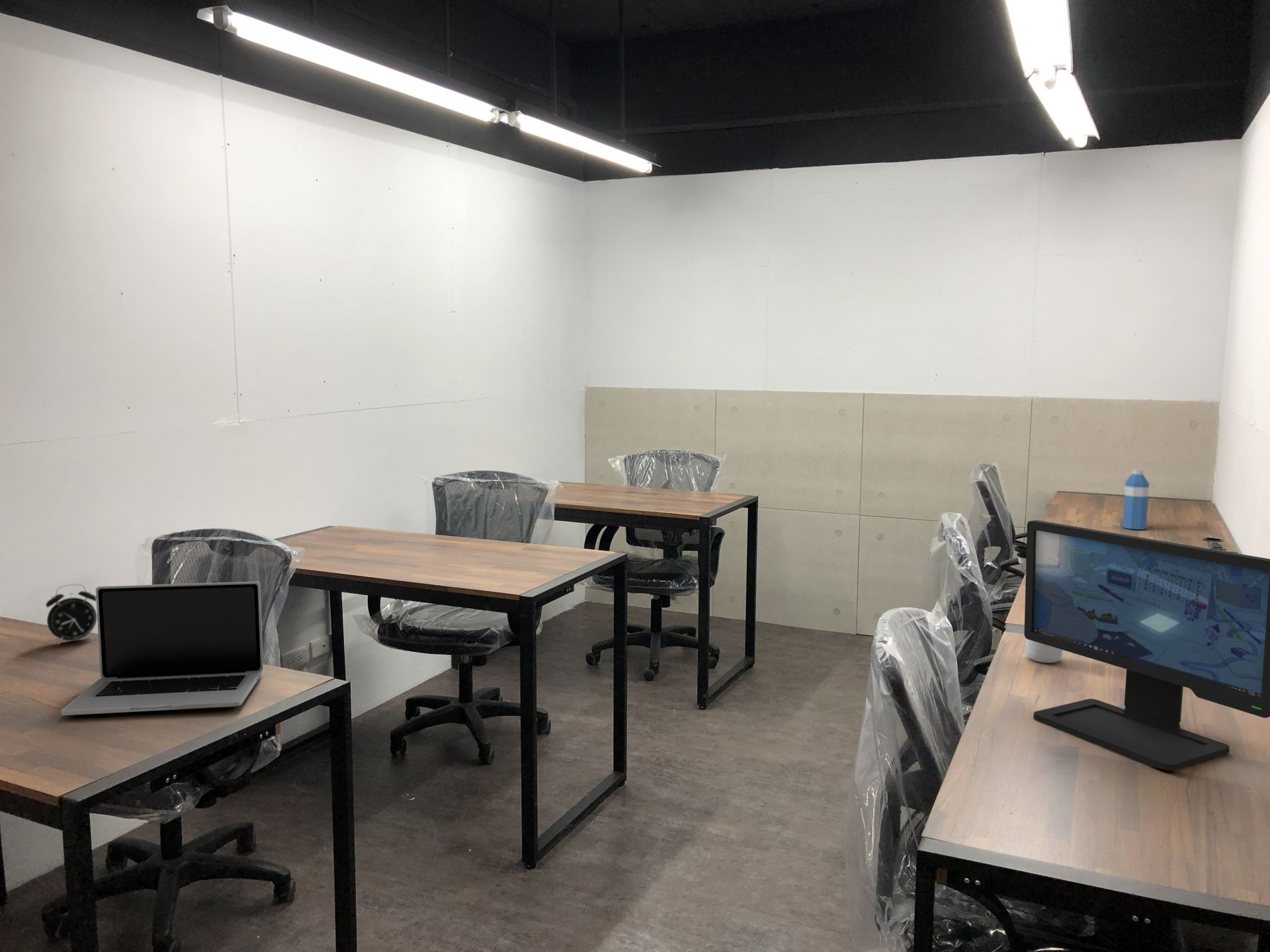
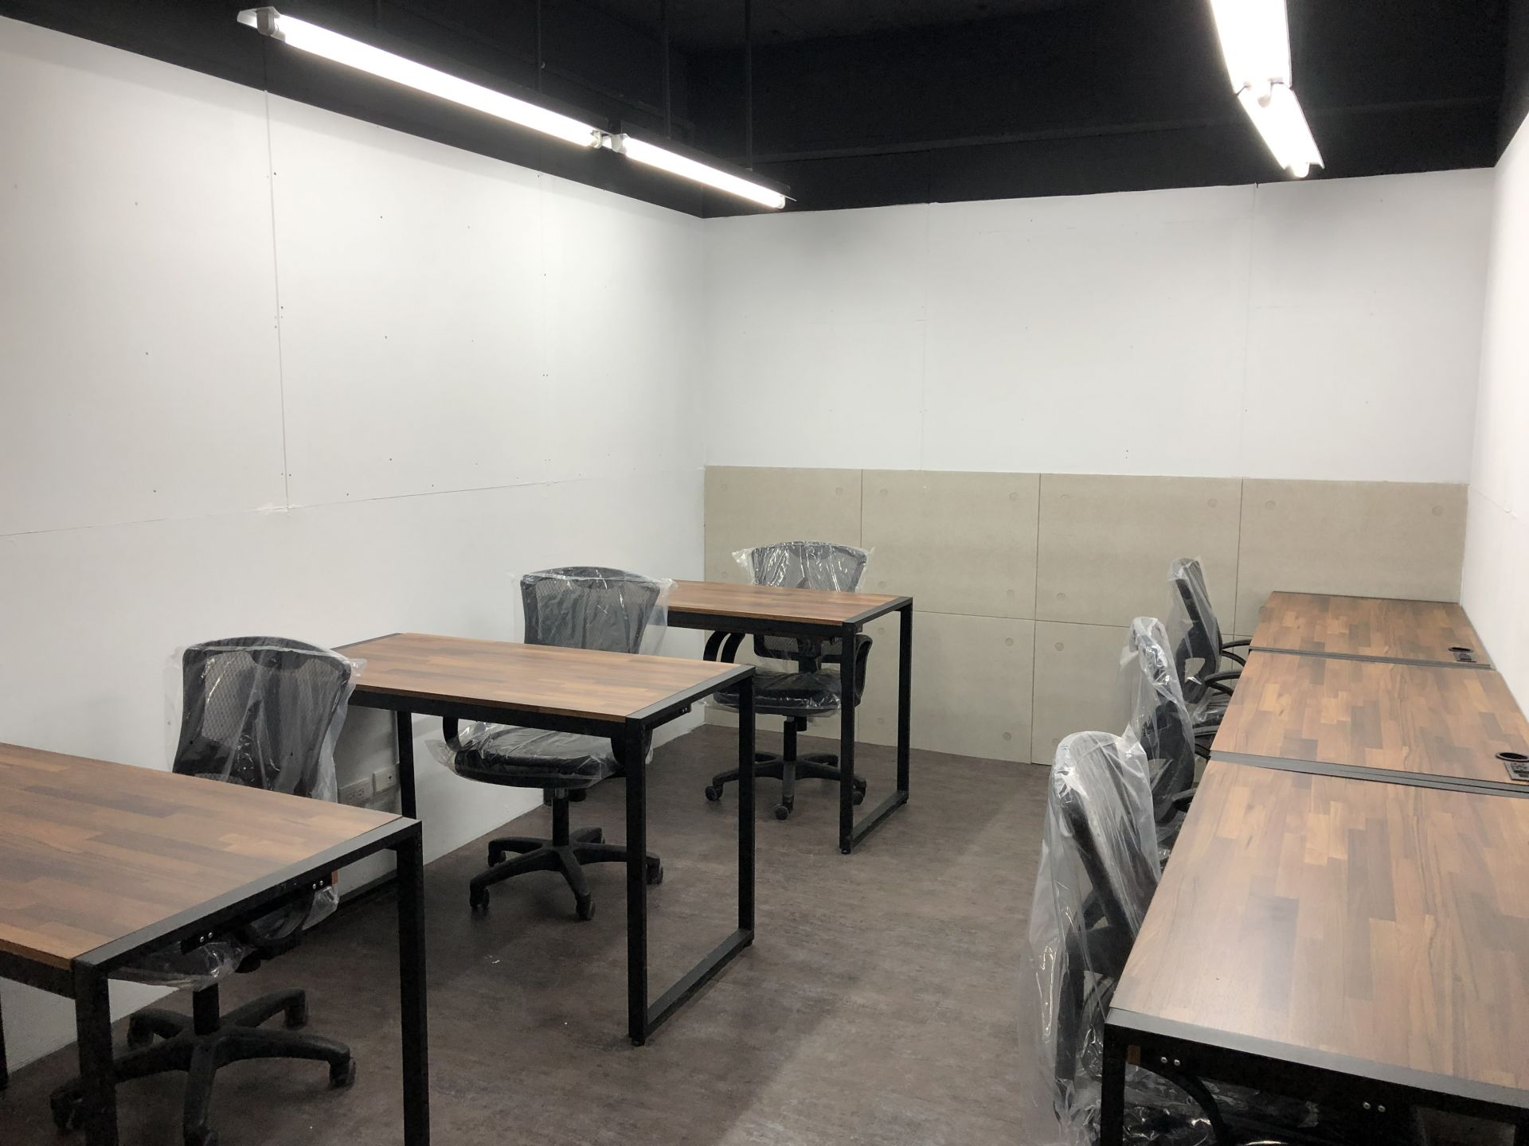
- computer monitor (1138, 637)
- alarm clock (72, 613)
- laptop (166, 645)
- water bottle (1136, 498)
- thermos bottle (1027, 639)
